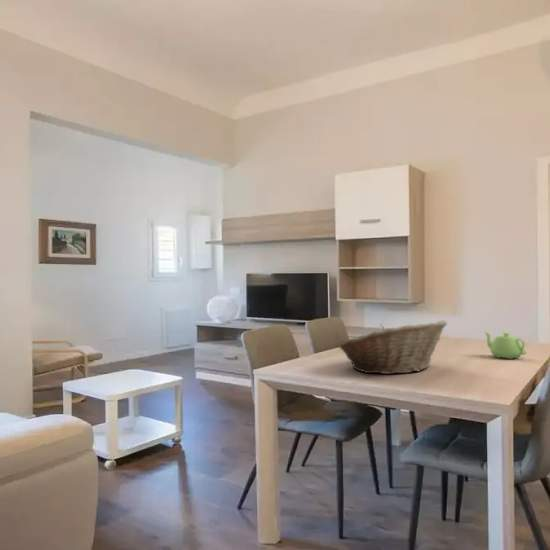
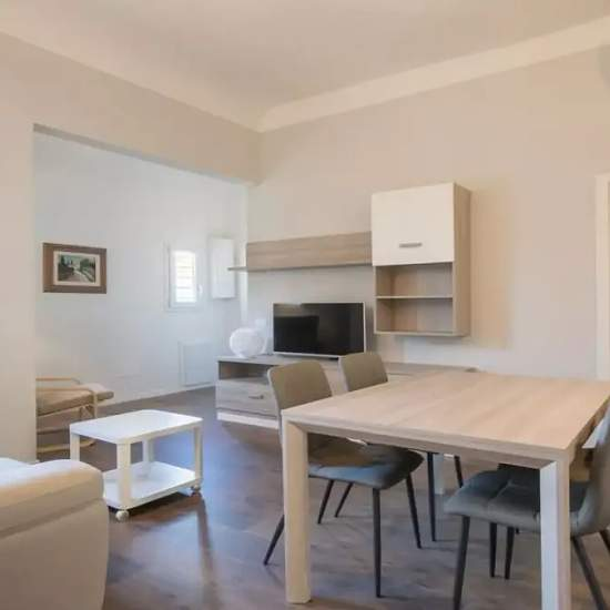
- teapot (504, 344)
- fruit basket (394, 343)
